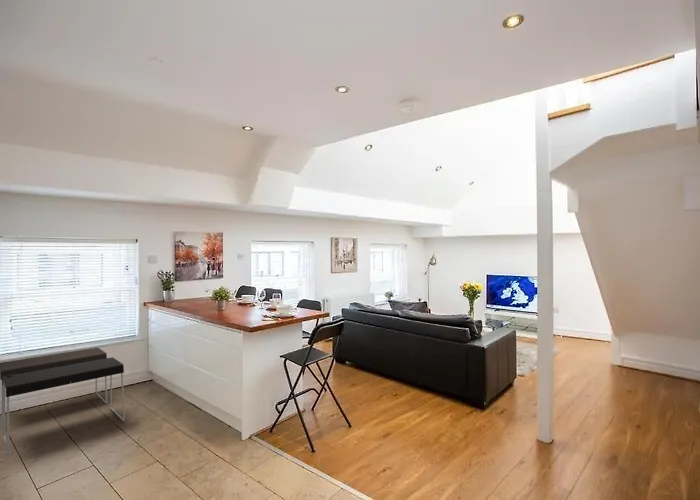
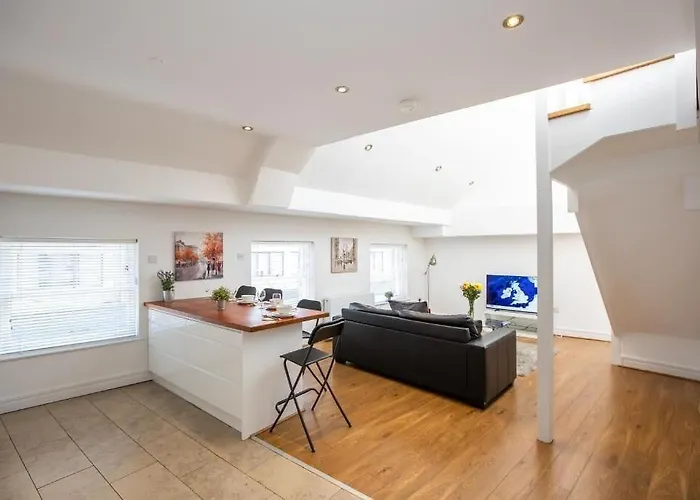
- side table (57, 386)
